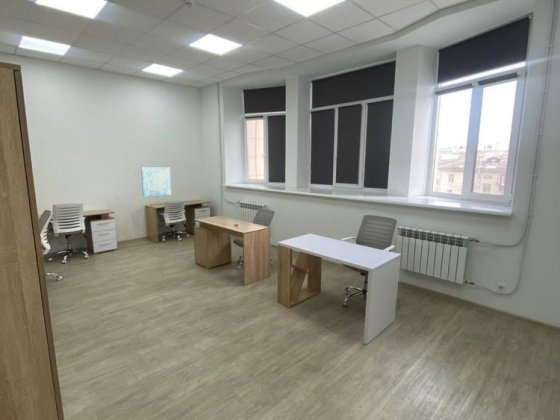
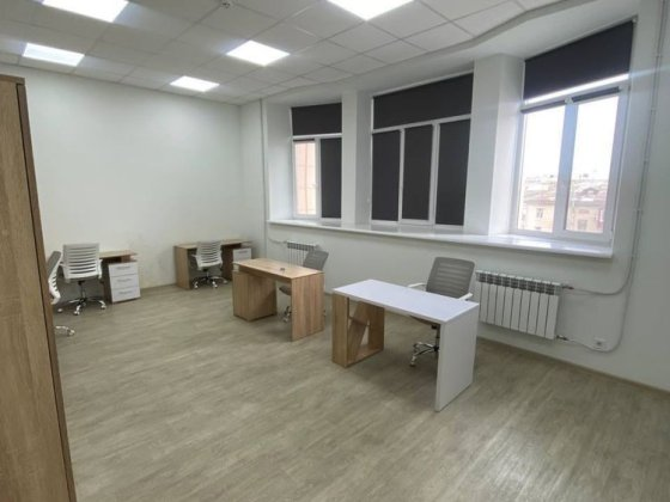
- wall art (156, 181)
